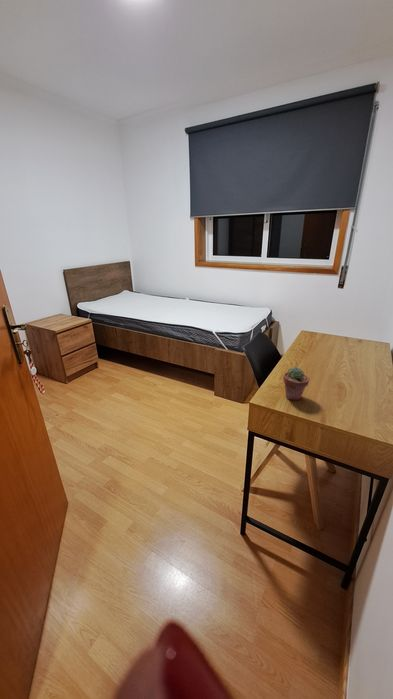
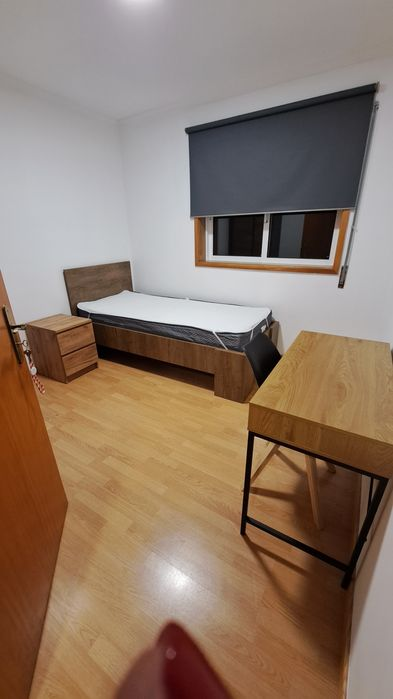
- potted succulent (295, 382)
